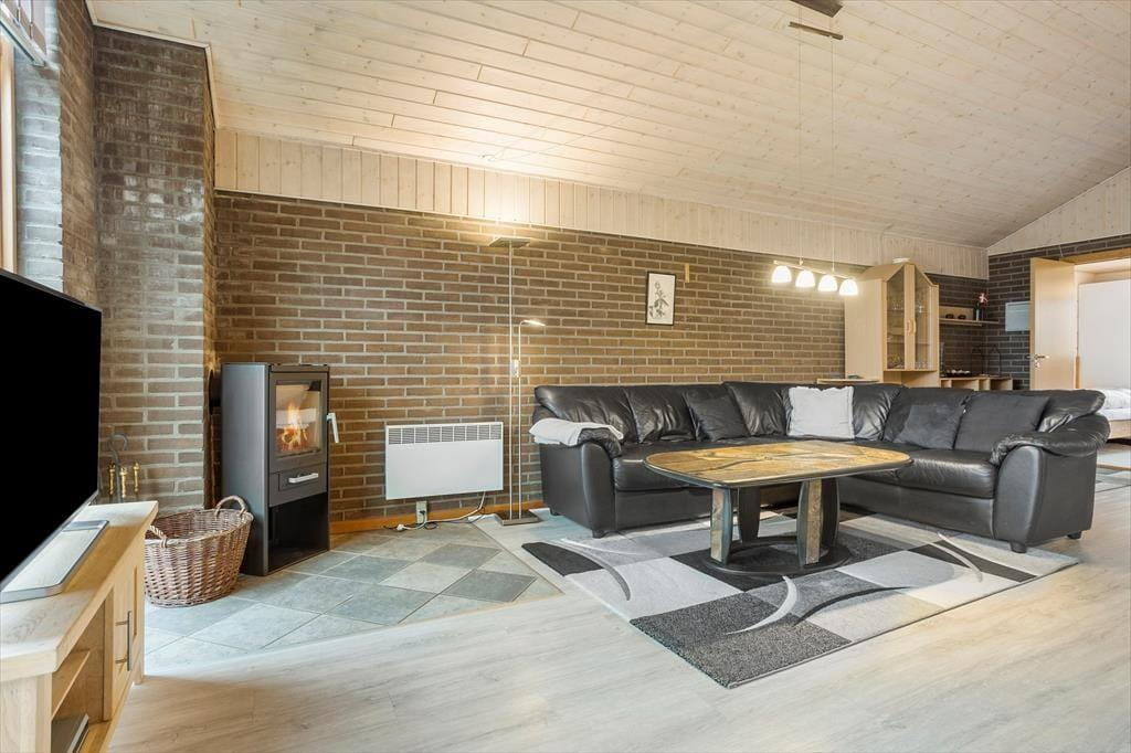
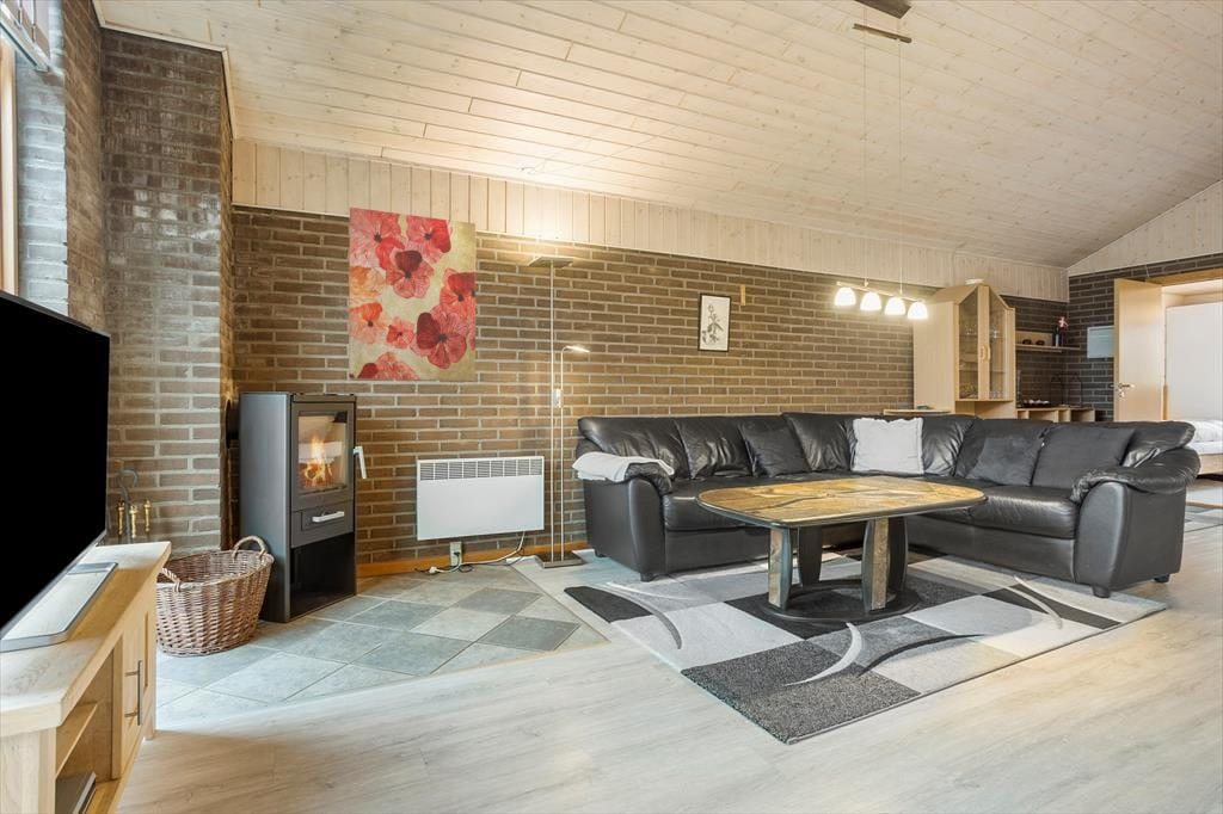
+ wall art (414, 297)
